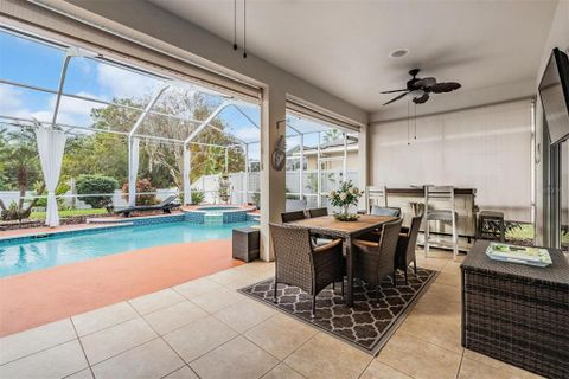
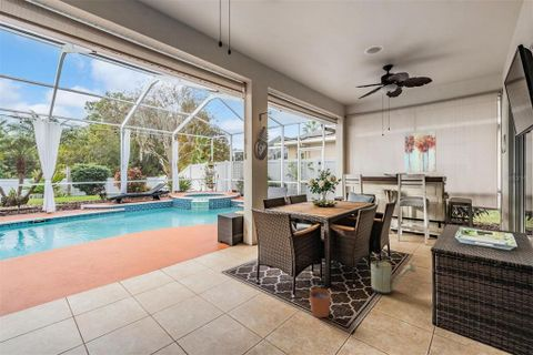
+ plant pot (320, 298)
+ watering can (390, 274)
+ wall art (420, 152)
